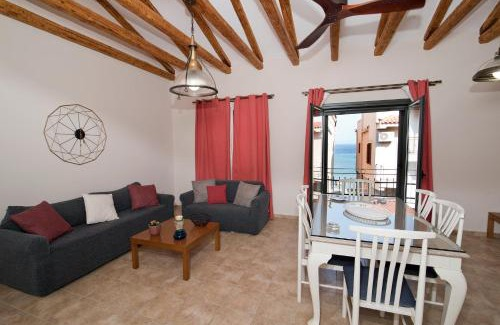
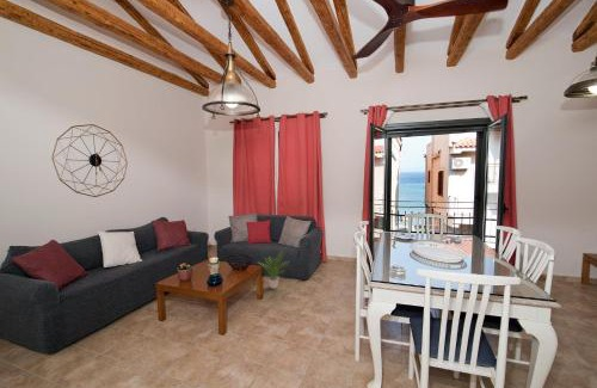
+ potted plant (272, 269)
